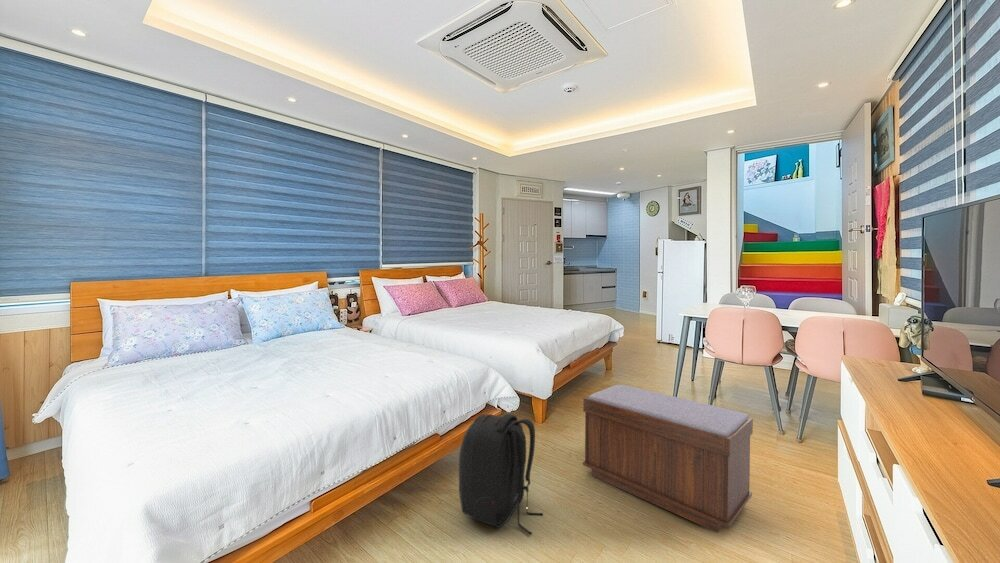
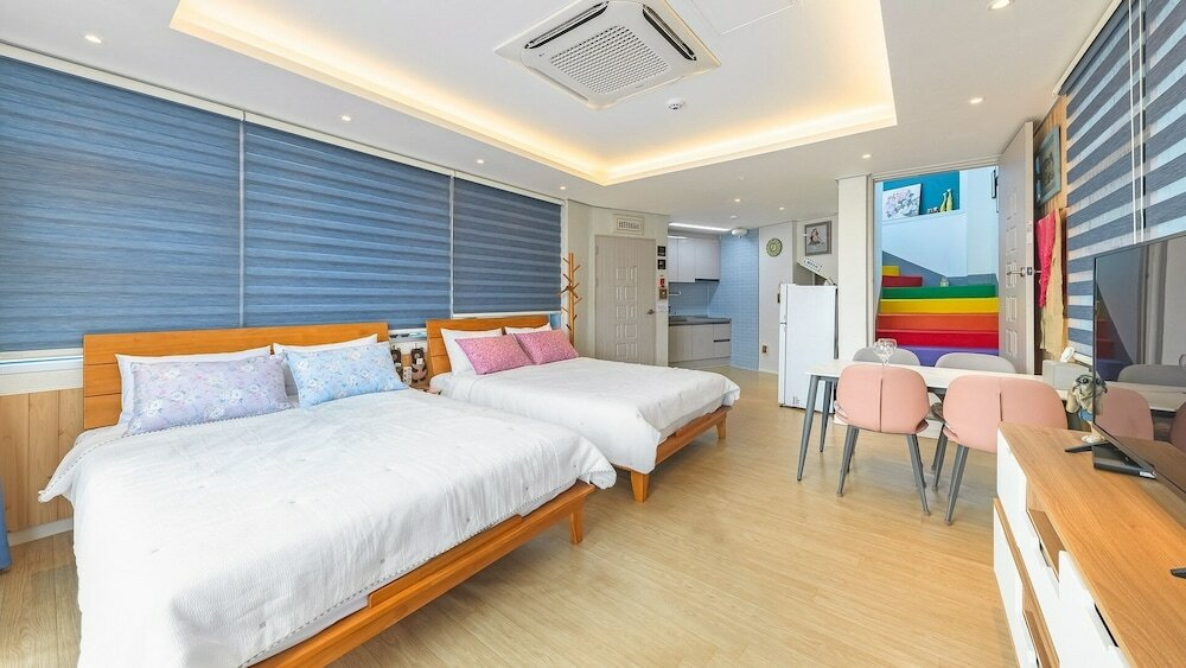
- backpack (500, 463)
- bench (661, 445)
